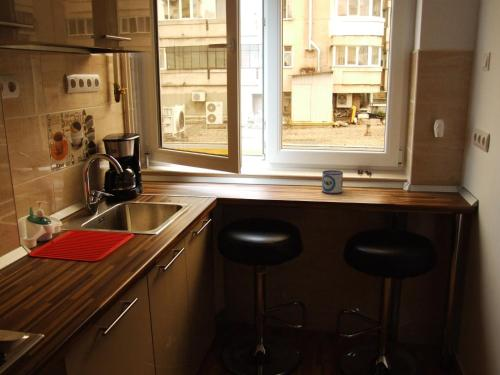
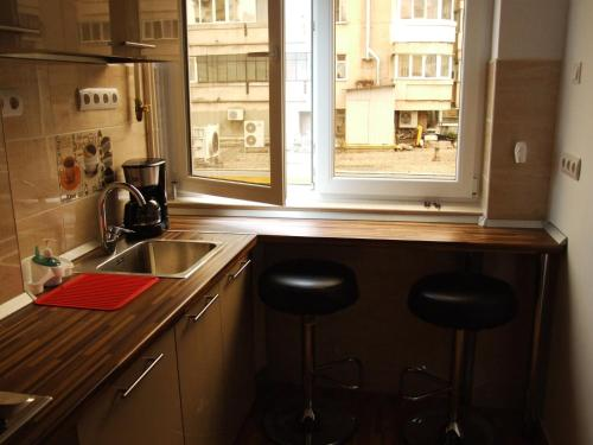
- mug (332, 181)
